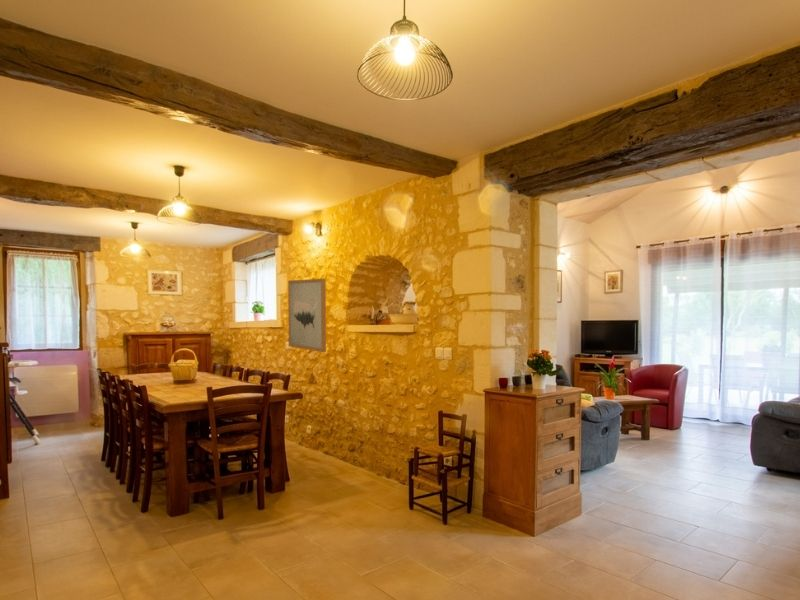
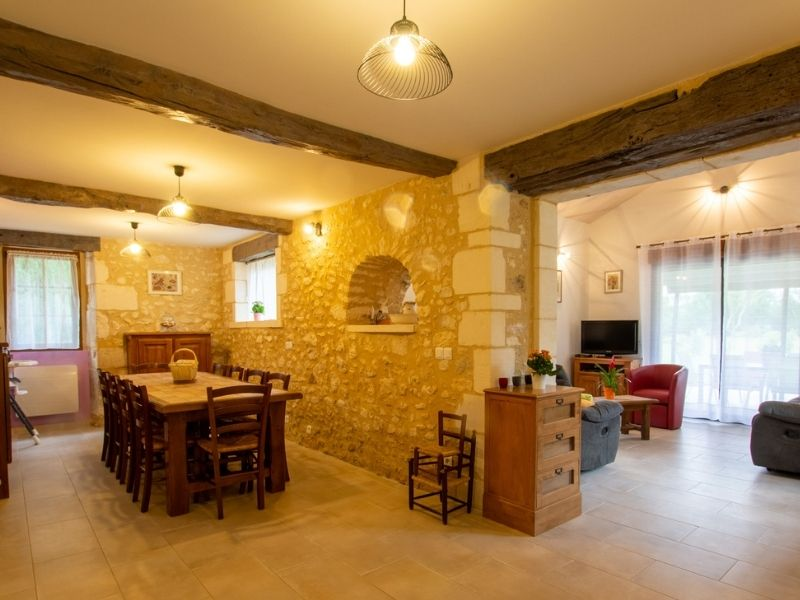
- wall art (306, 314)
